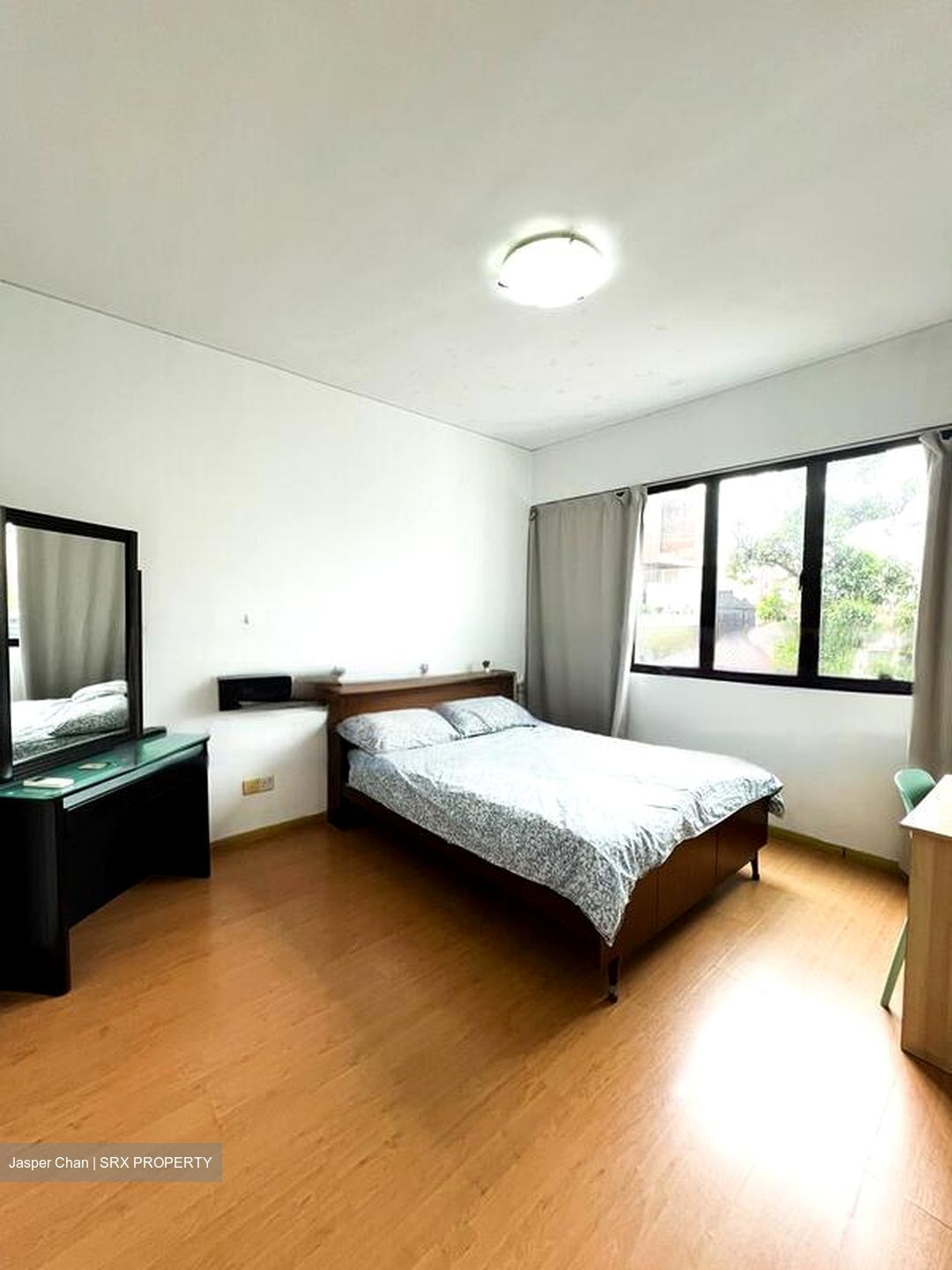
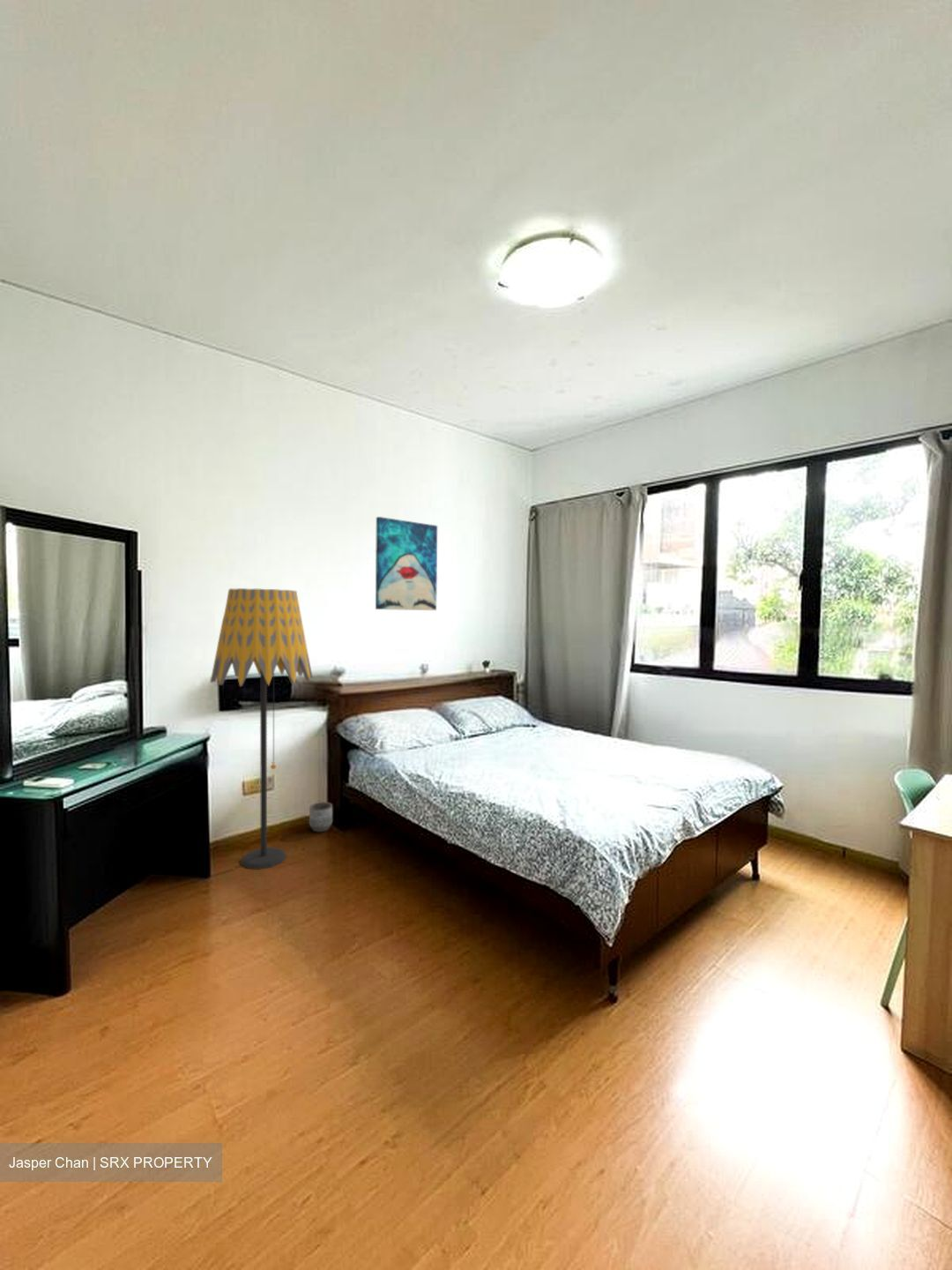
+ planter (321, 817)
+ floor lamp (264, 726)
+ wall art (407, 565)
